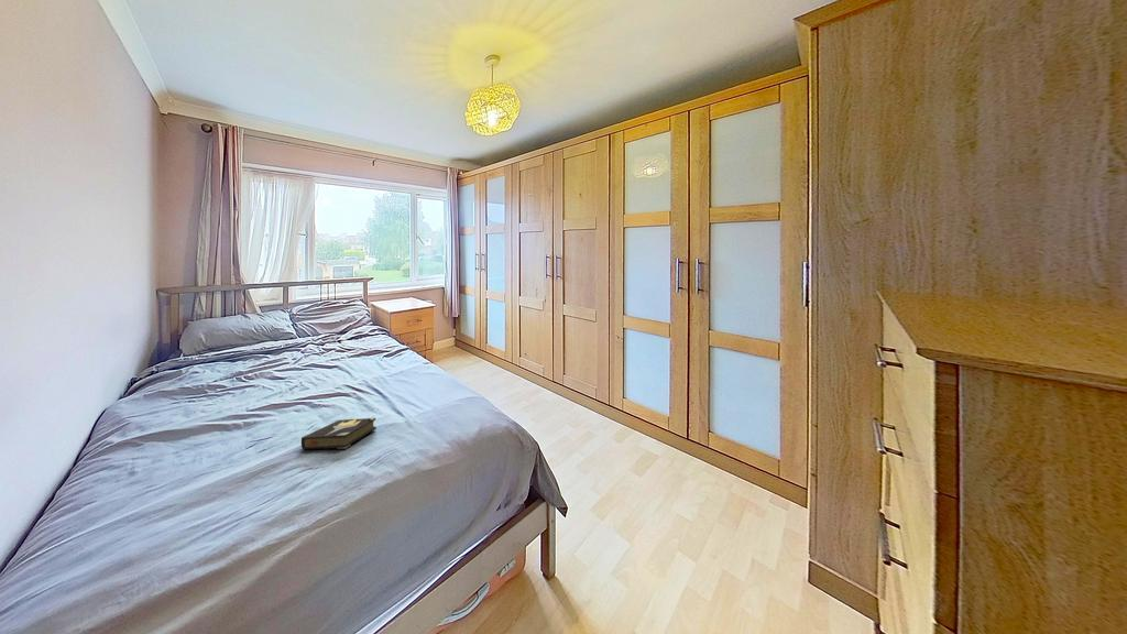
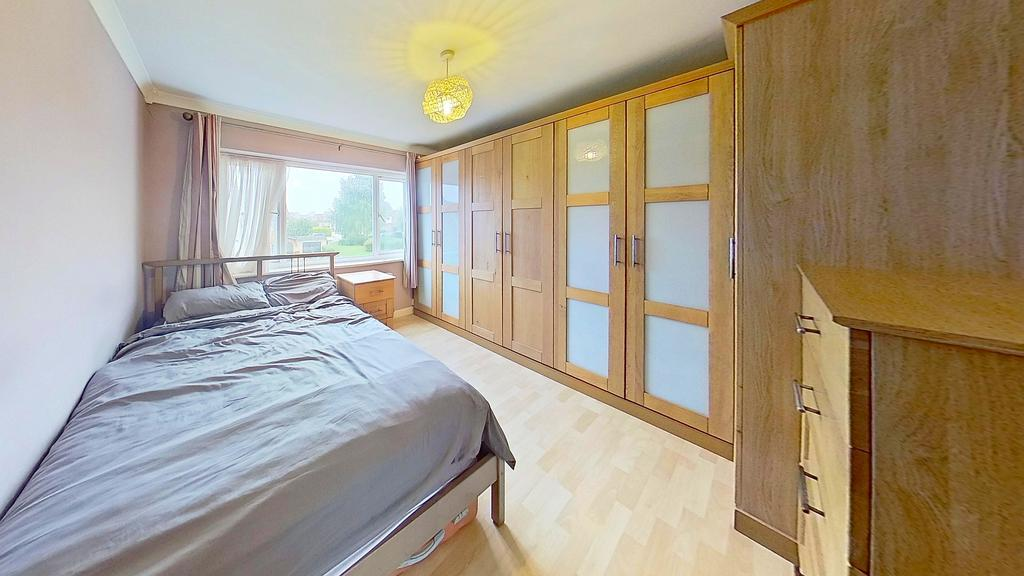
- hardback book (341, 431)
